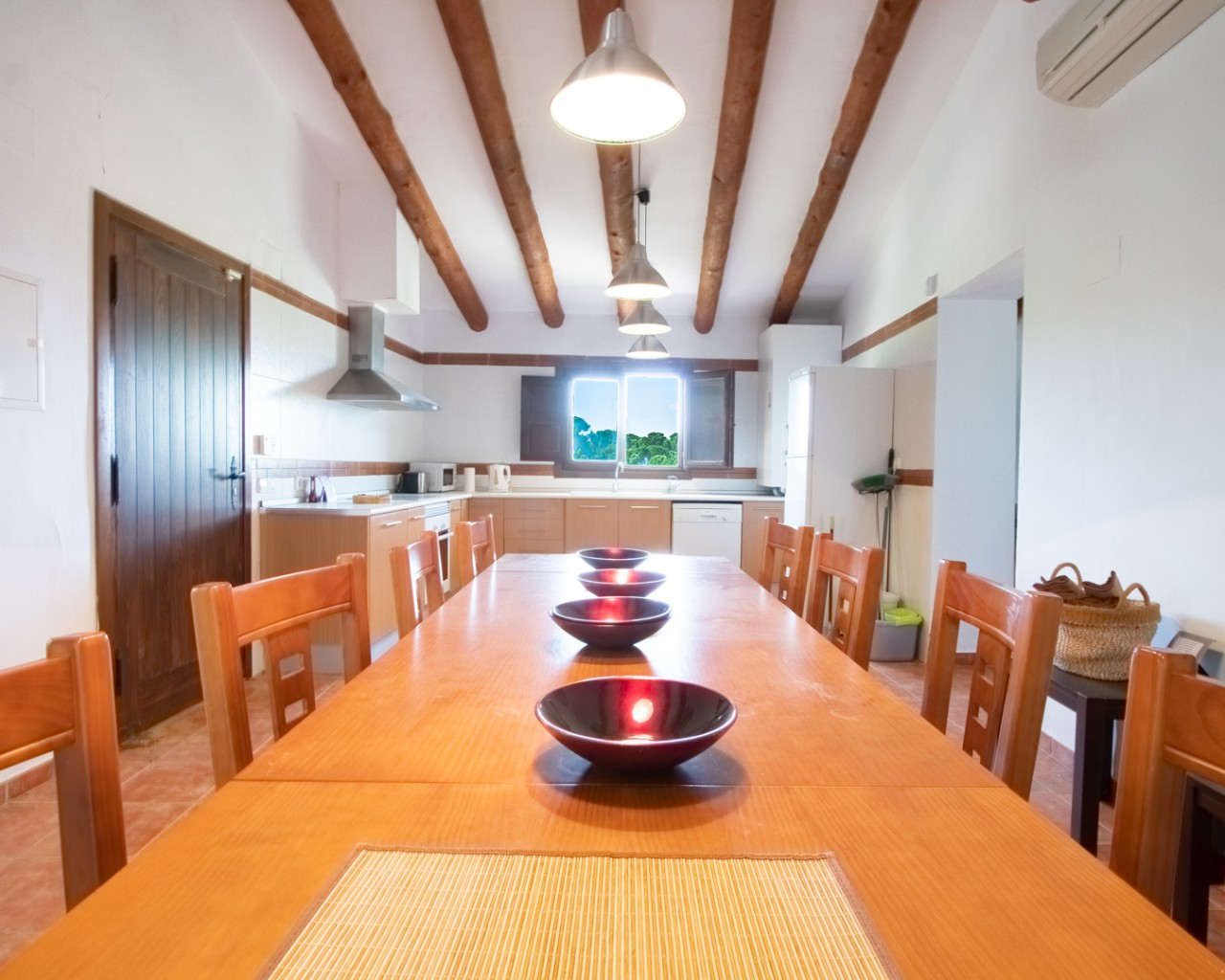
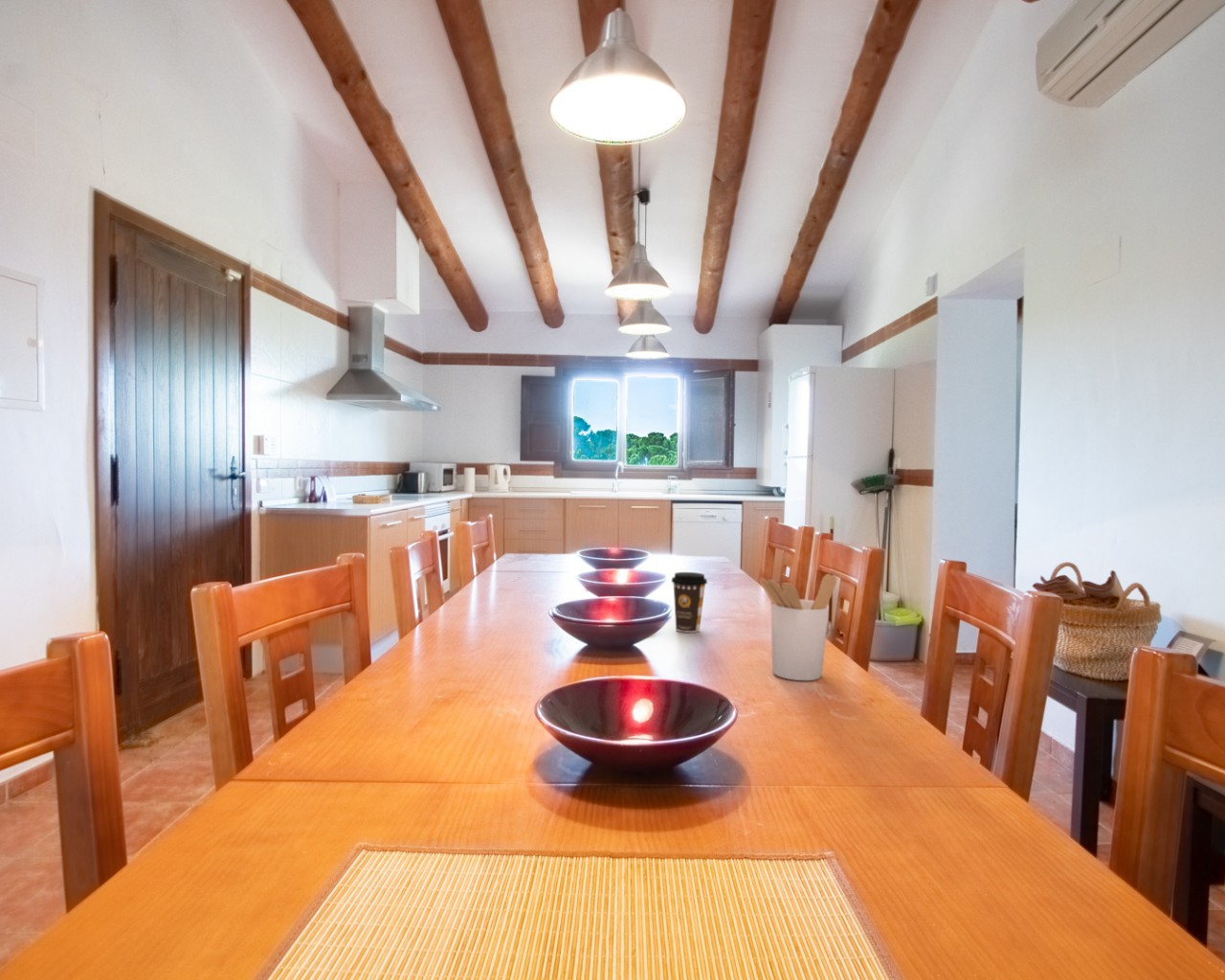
+ coffee cup (688, 602)
+ utensil holder (791, 624)
